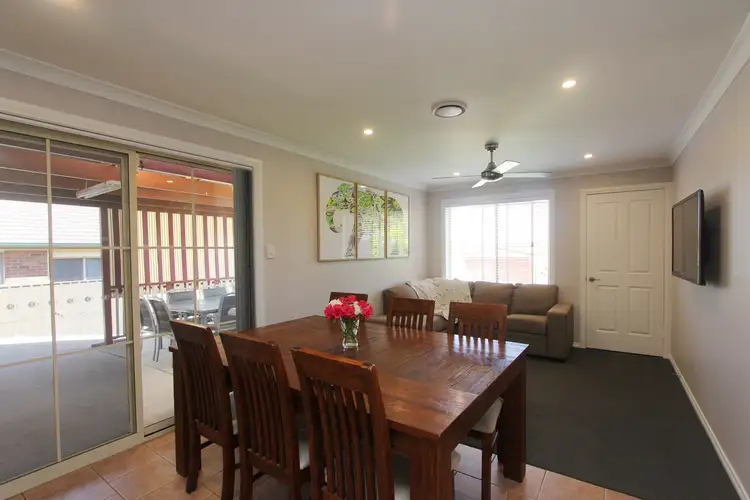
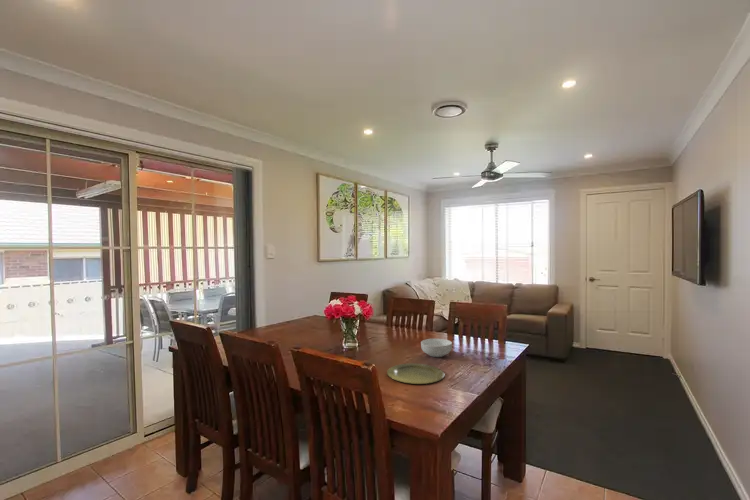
+ cereal bowl (436, 348)
+ plate (415, 373)
